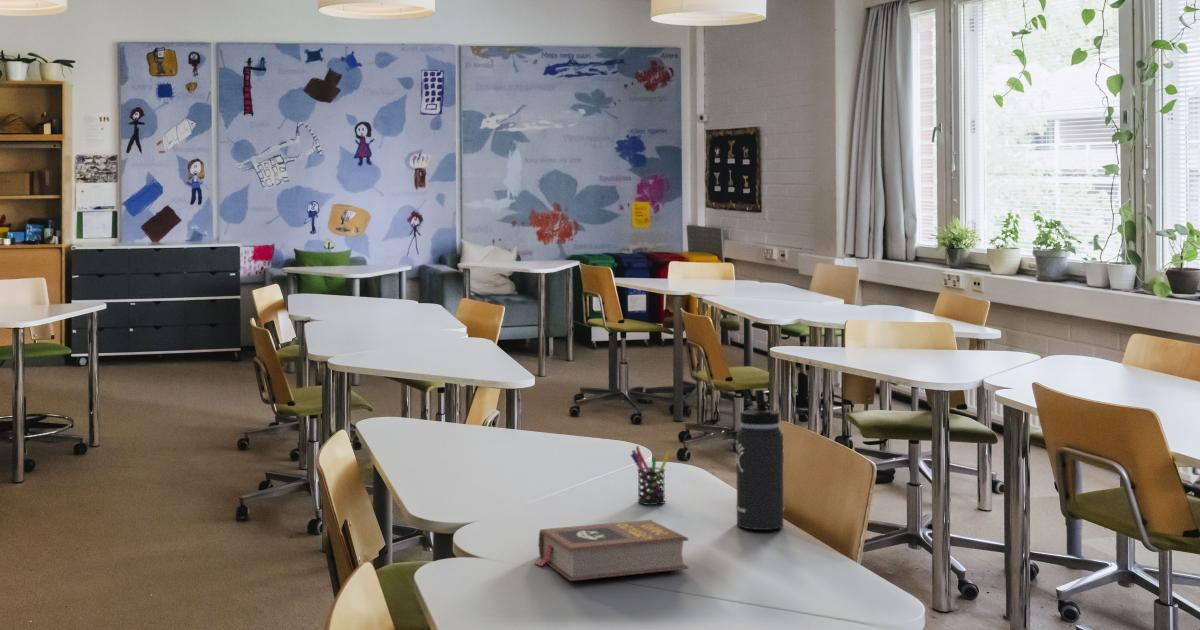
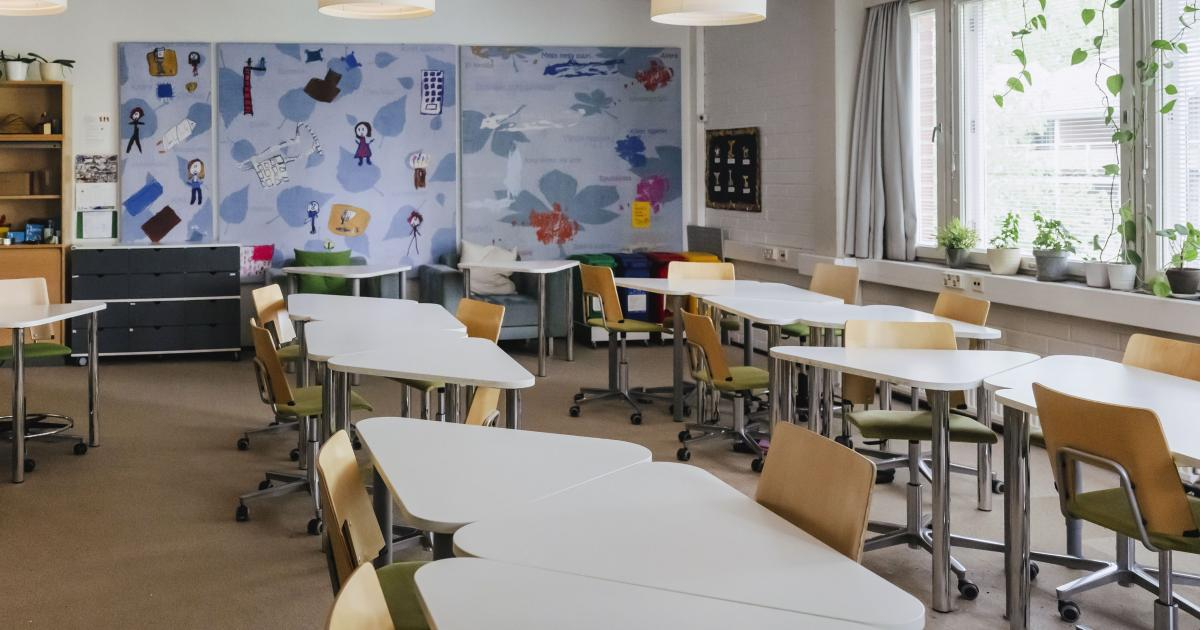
- thermos bottle (758, 456)
- book (606, 548)
- pen holder (650, 474)
